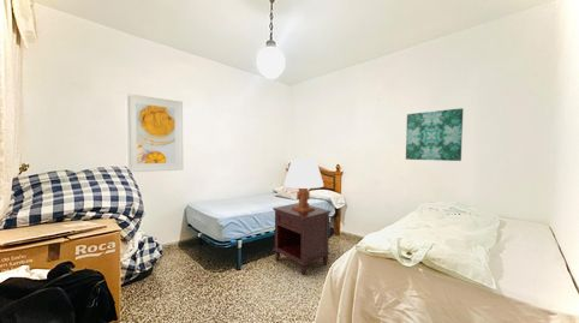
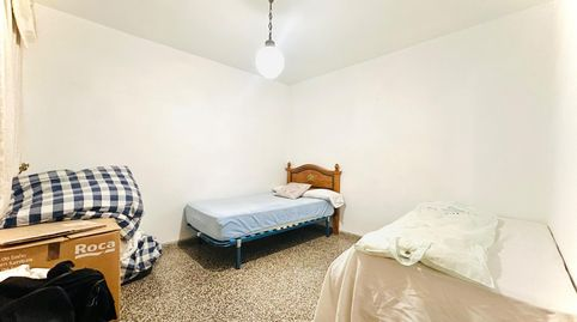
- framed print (156, 134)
- nightstand (300, 235)
- wall art (431, 136)
- table lamp (303, 184)
